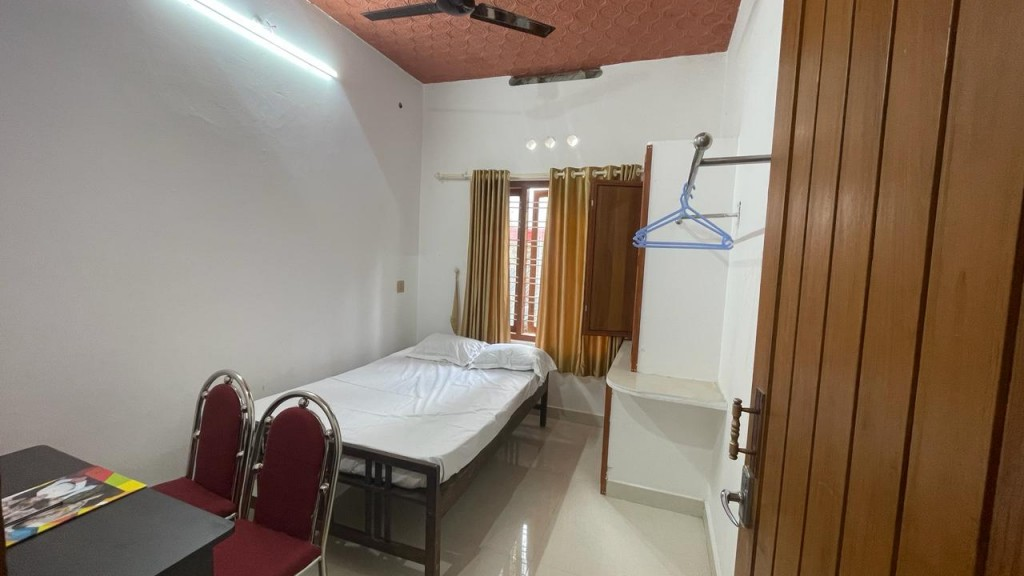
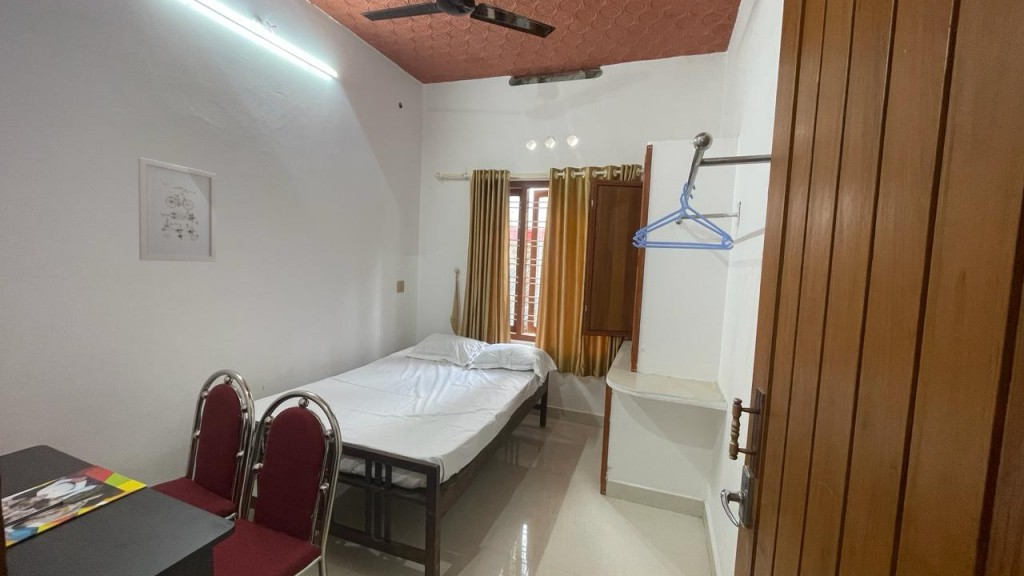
+ wall art (180, 214)
